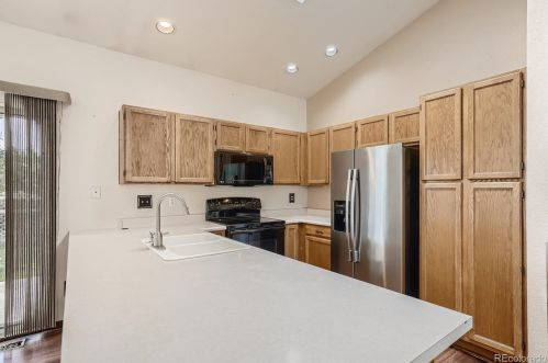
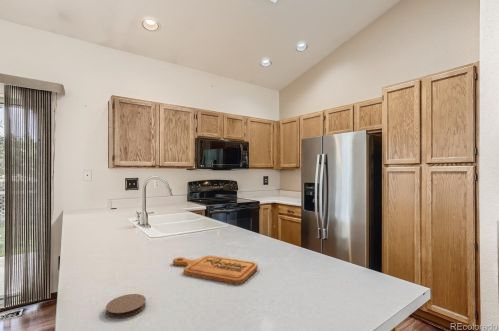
+ cutting board (210, 266)
+ coaster (126, 305)
